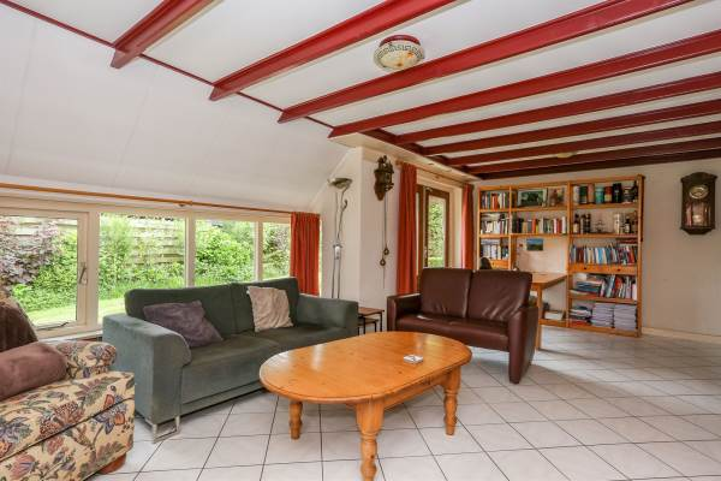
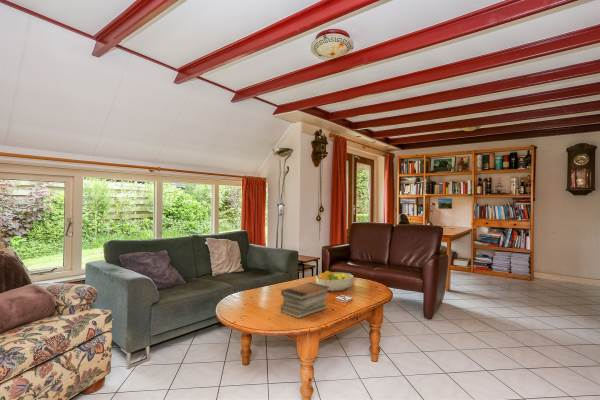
+ fruit bowl (334, 279)
+ book stack (305, 299)
